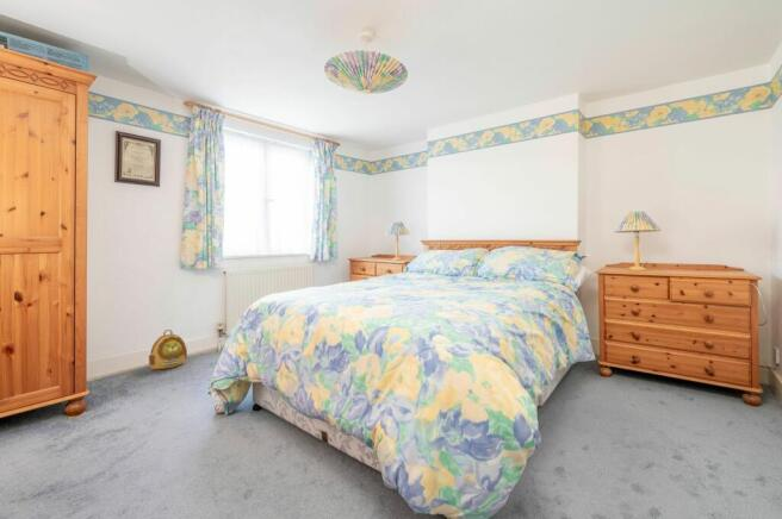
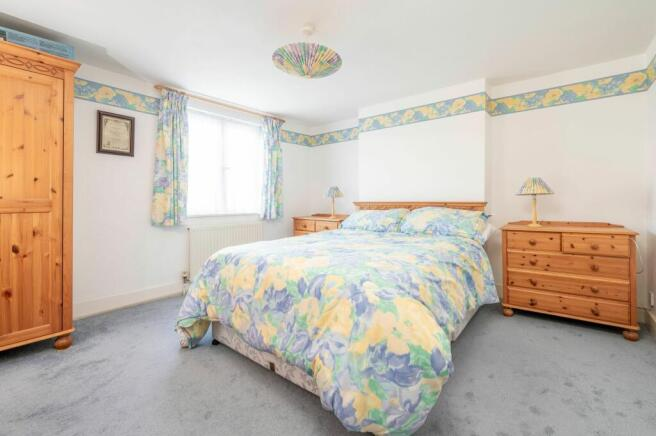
- backpack (168, 348)
